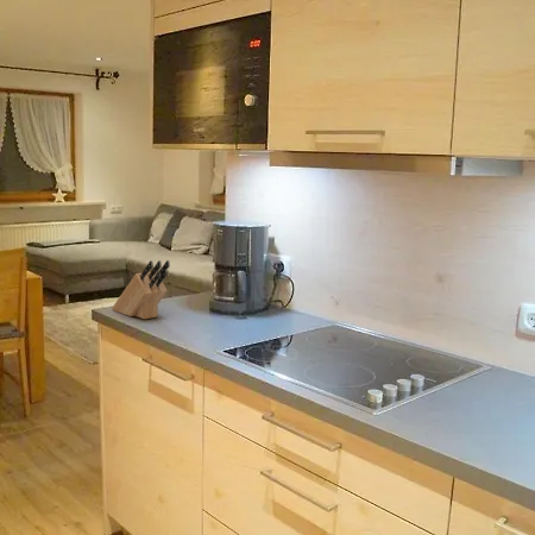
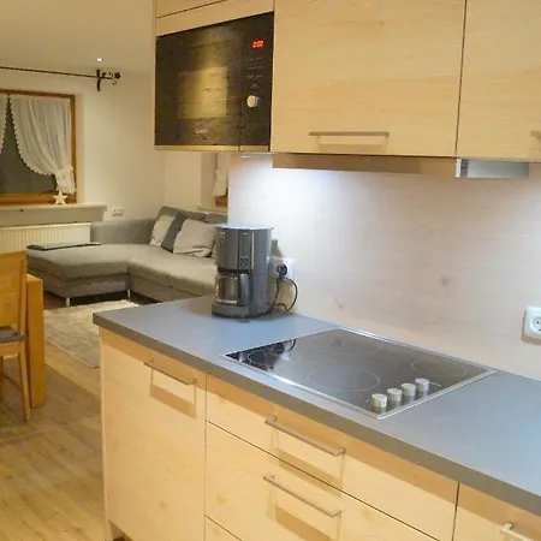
- knife block (141, 285)
